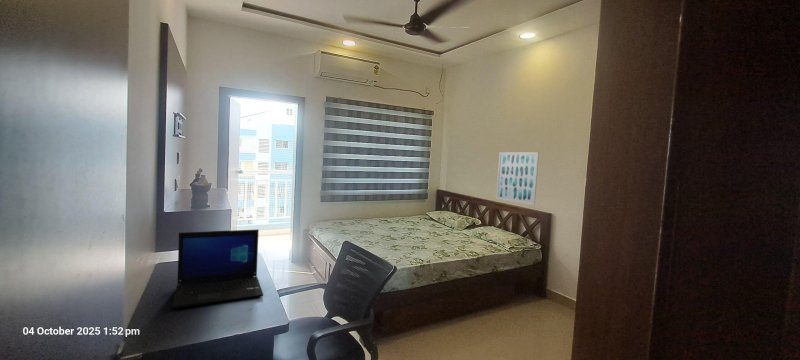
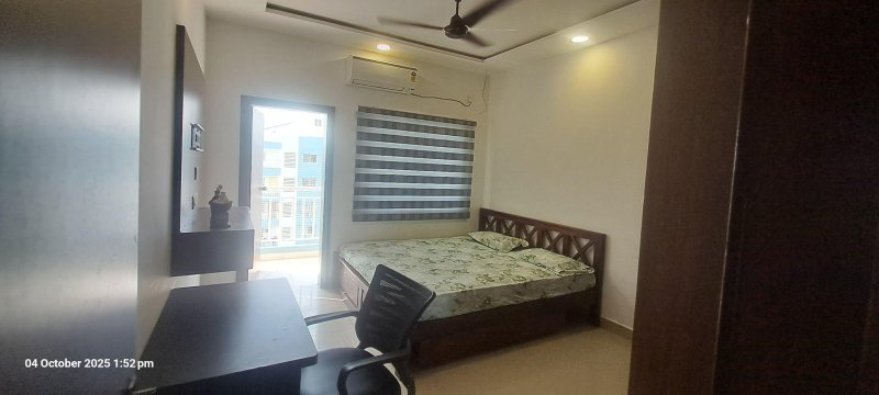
- wall art (515, 177)
- laptop (220, 264)
